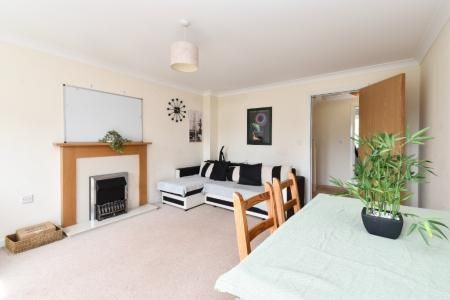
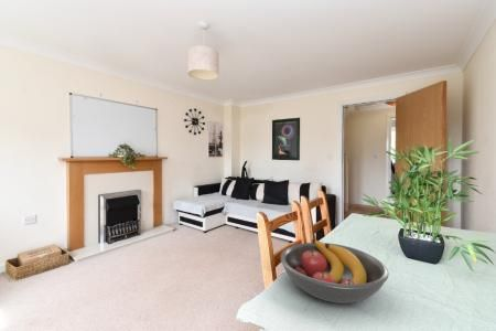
+ fruit bowl (330, 269)
